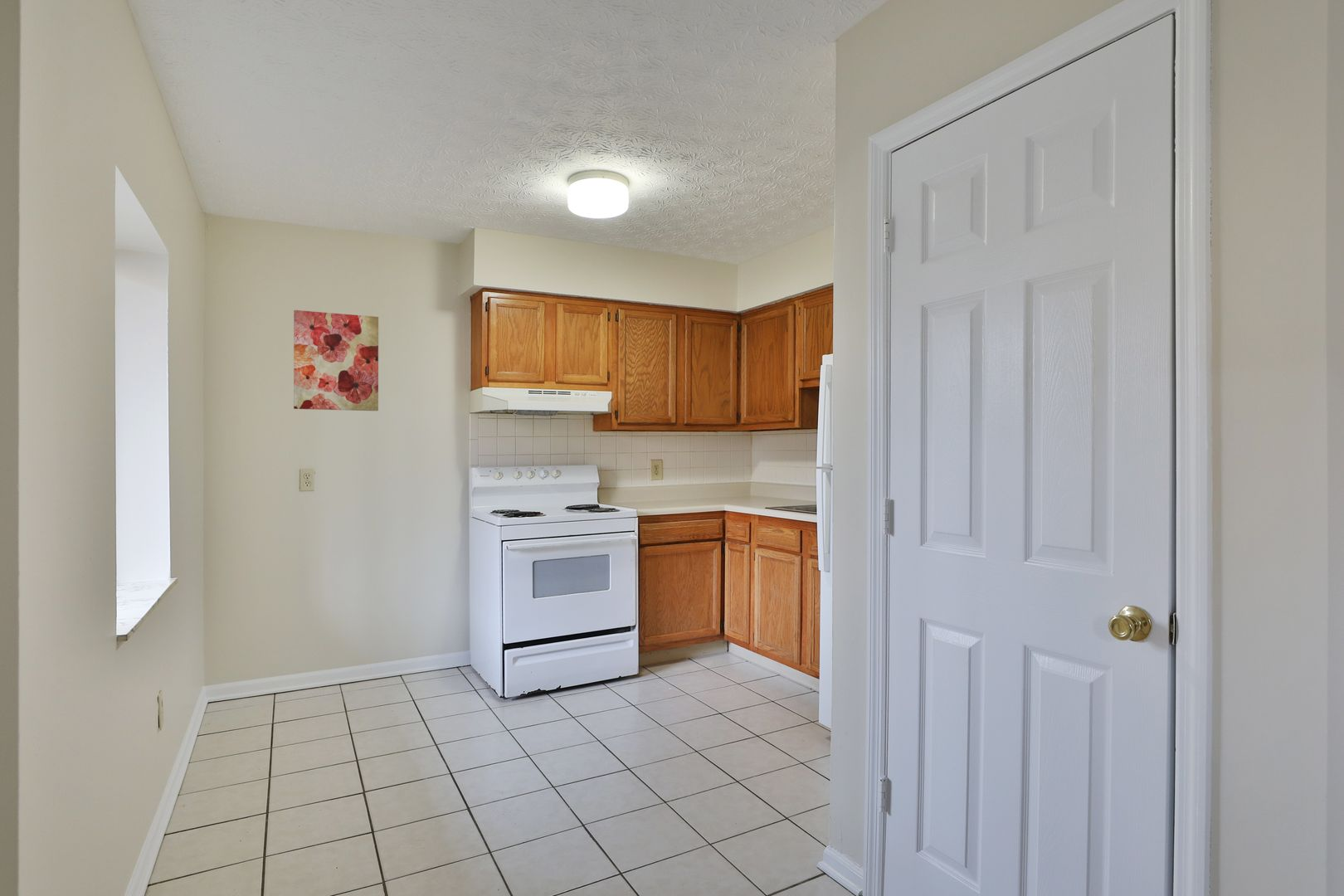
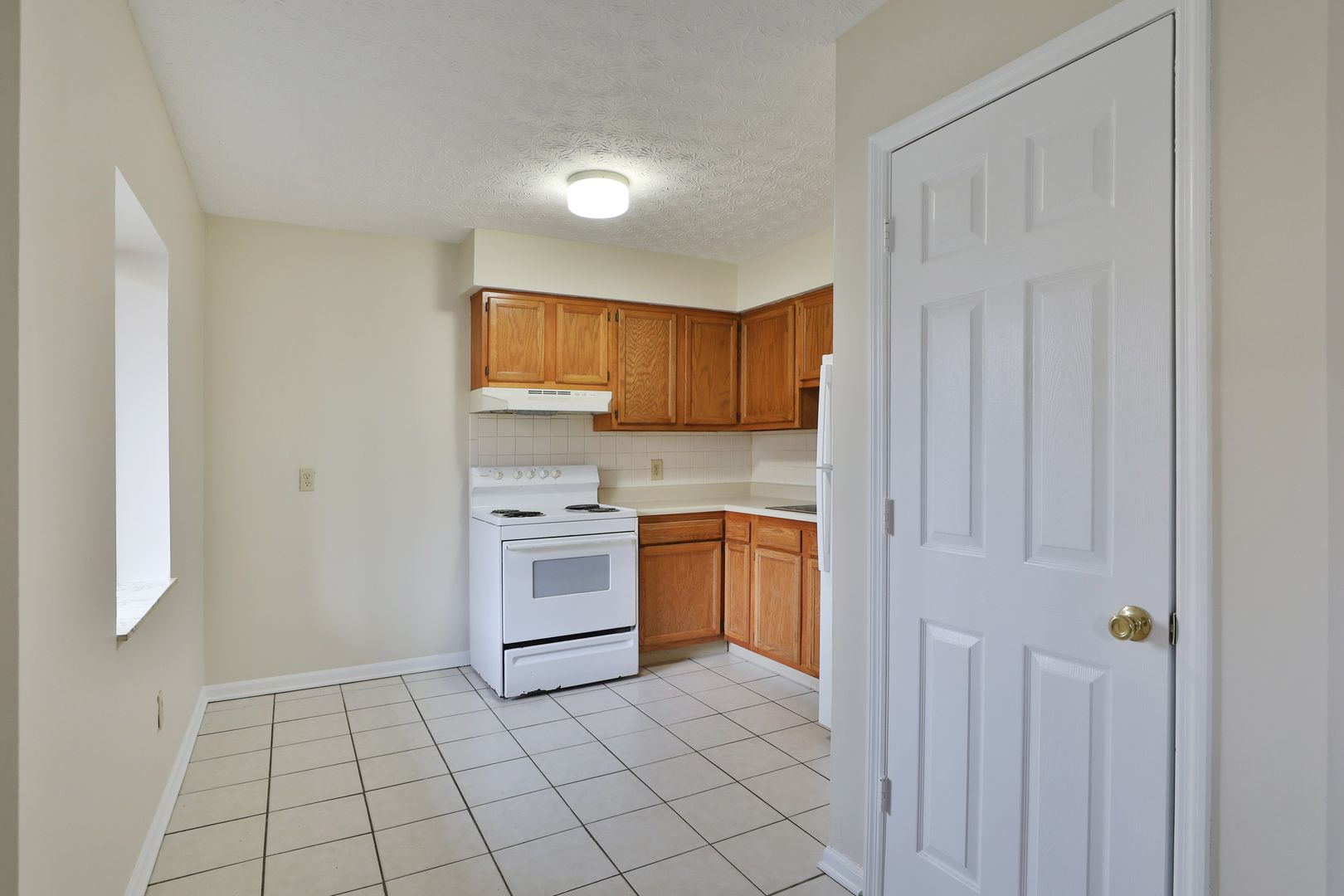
- wall art (337, 362)
